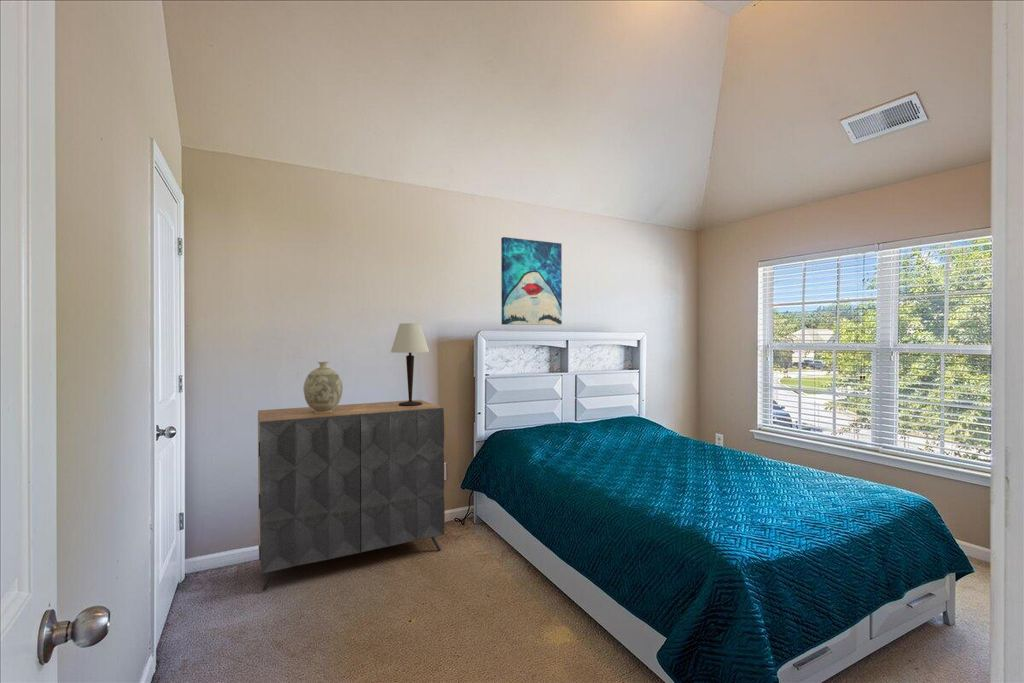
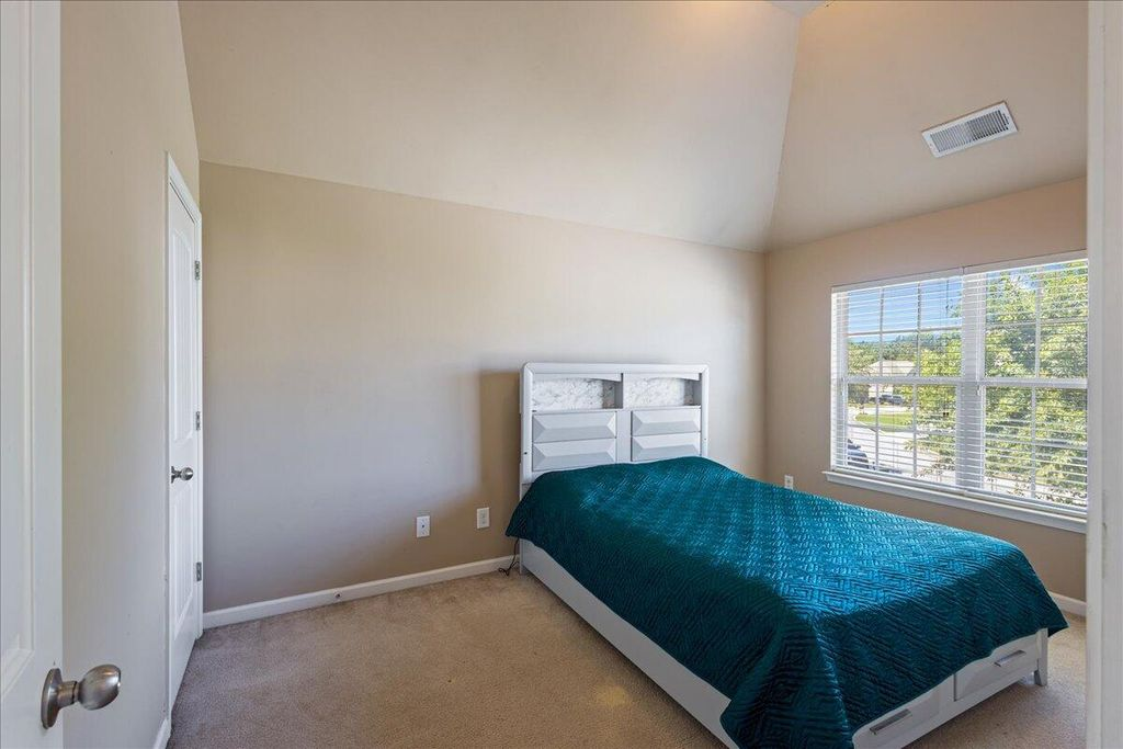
- wall art (532, 282)
- decorative vase (323, 386)
- table lamp (410, 363)
- dresser (352, 482)
